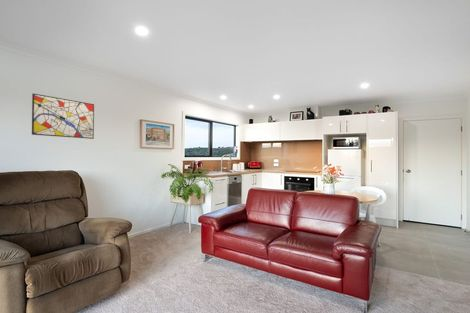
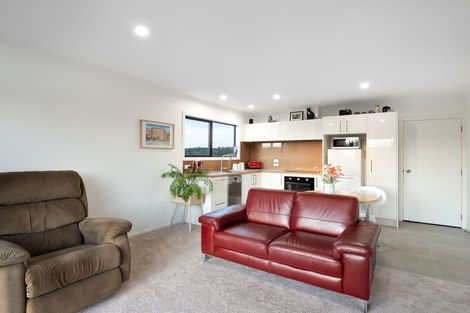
- wall art (65, 118)
